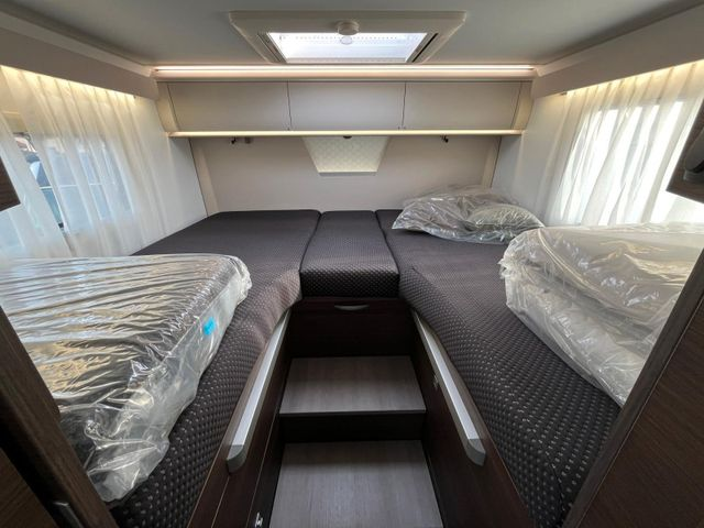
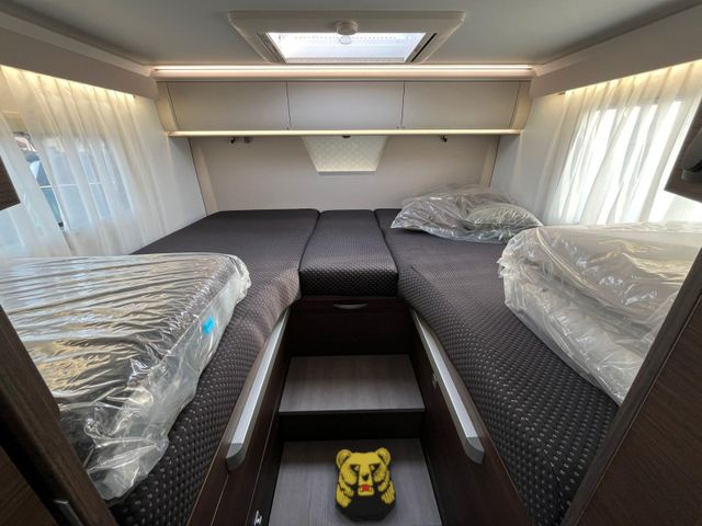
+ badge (364, 480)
